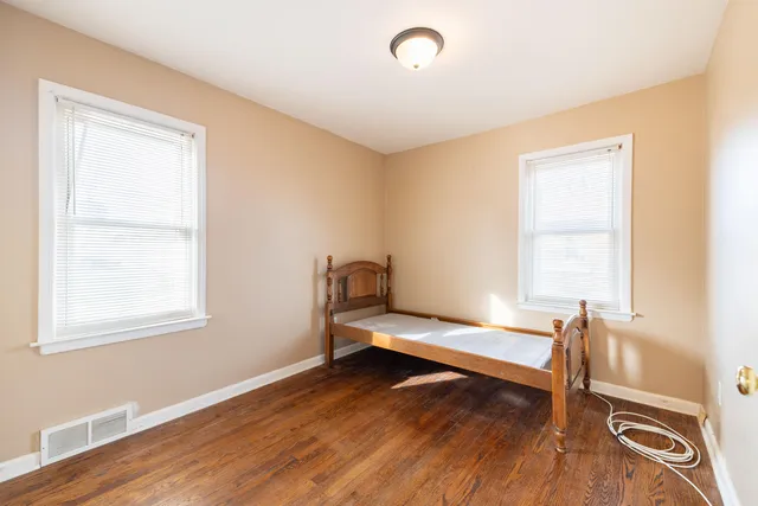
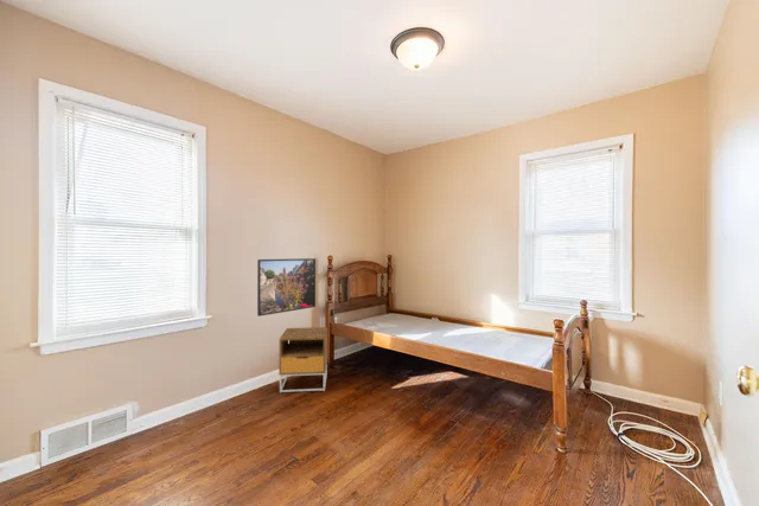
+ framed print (288, 284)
+ nightstand (305, 358)
